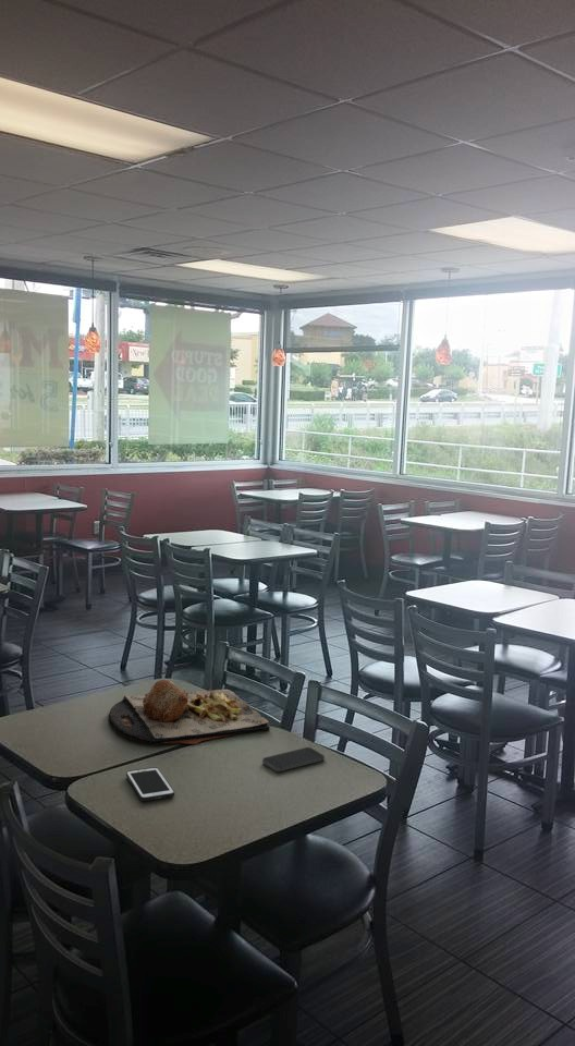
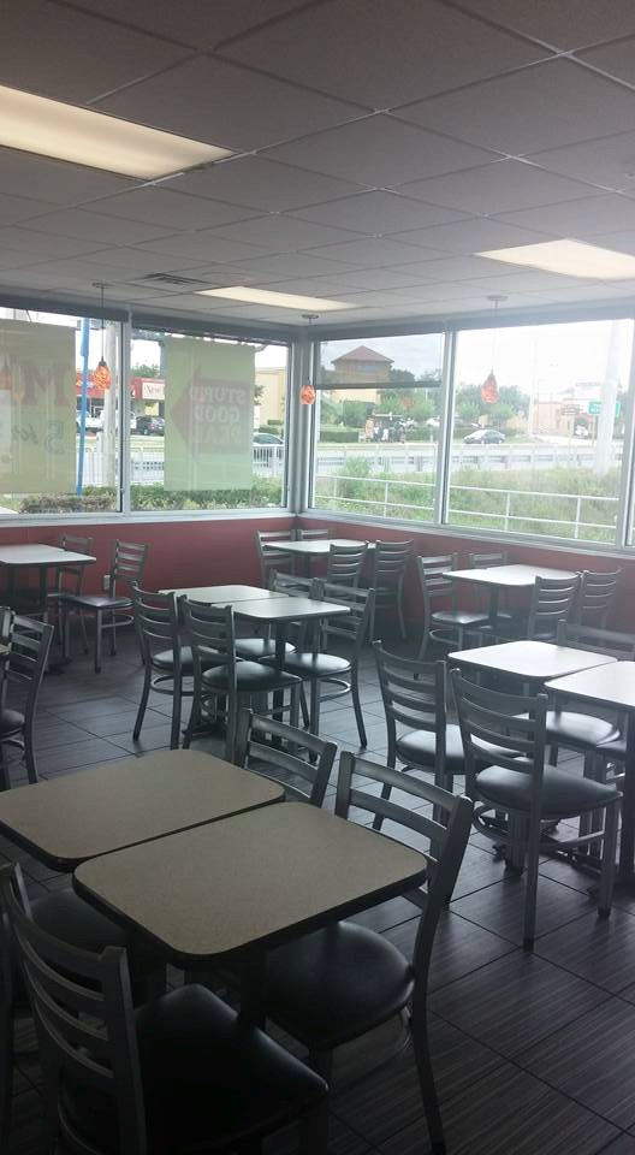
- cell phone (149, 783)
- smartphone (293, 758)
- food tray (184, 700)
